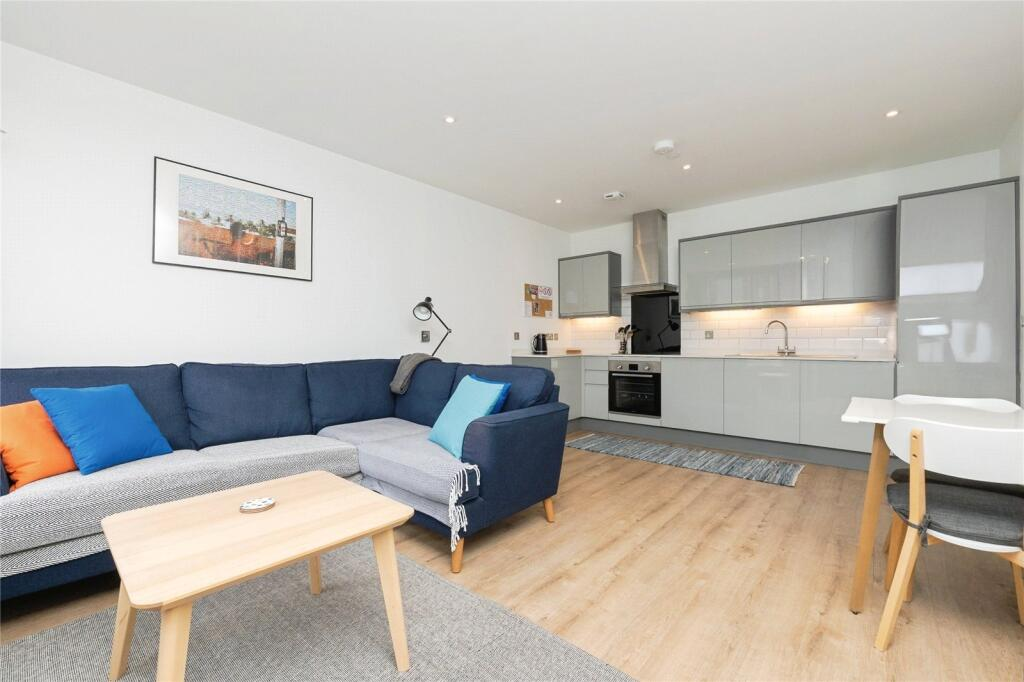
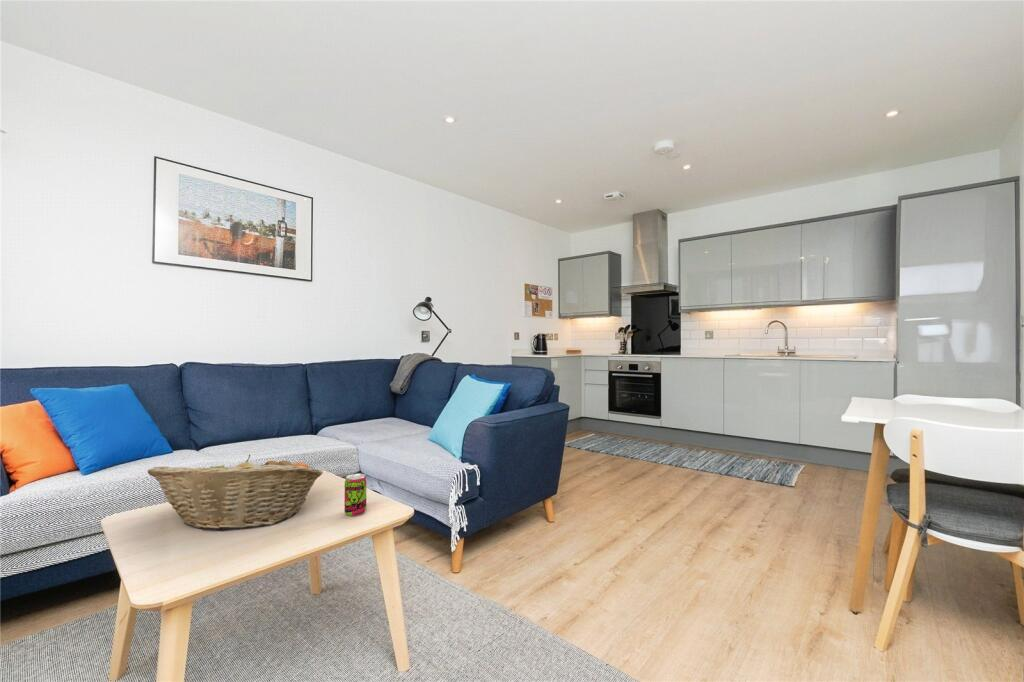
+ fruit basket (240, 483)
+ beverage can (355, 494)
